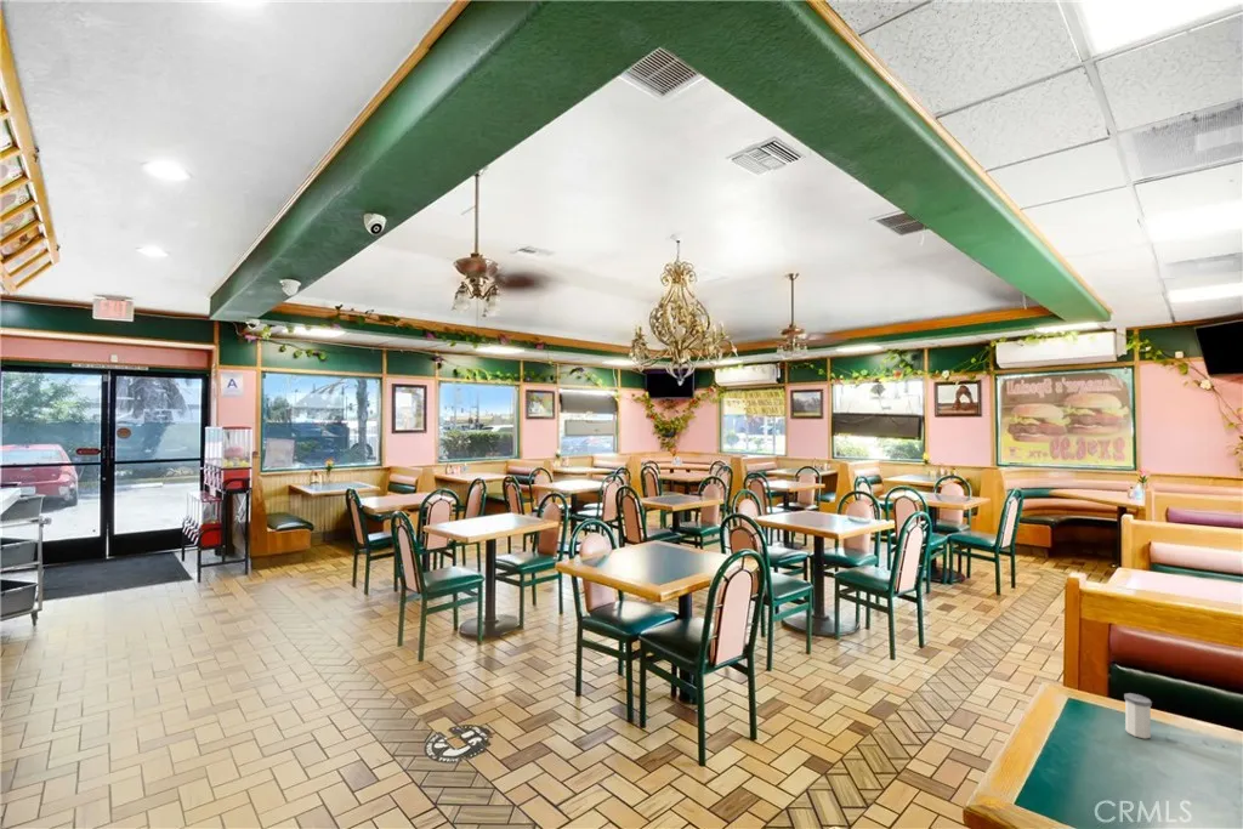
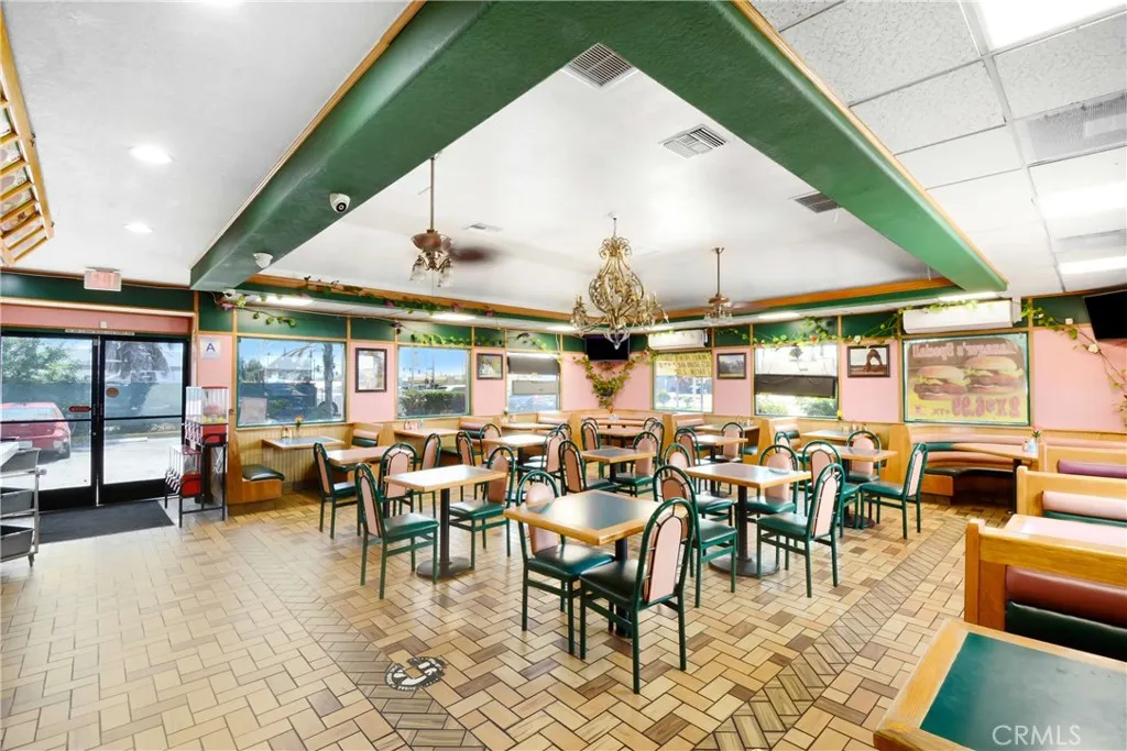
- salt shaker (1137, 715)
